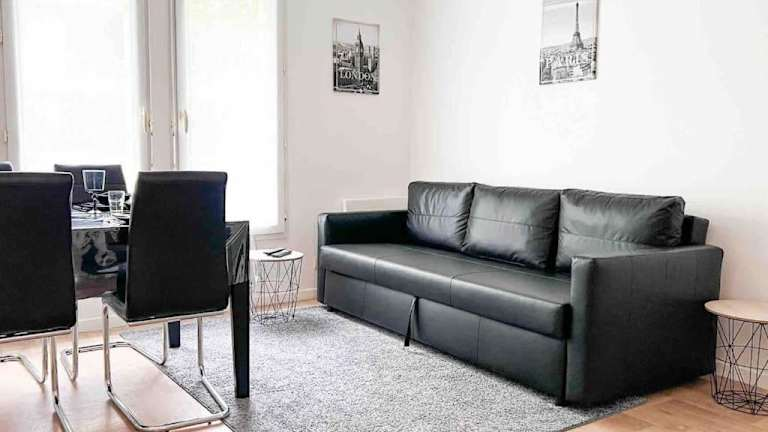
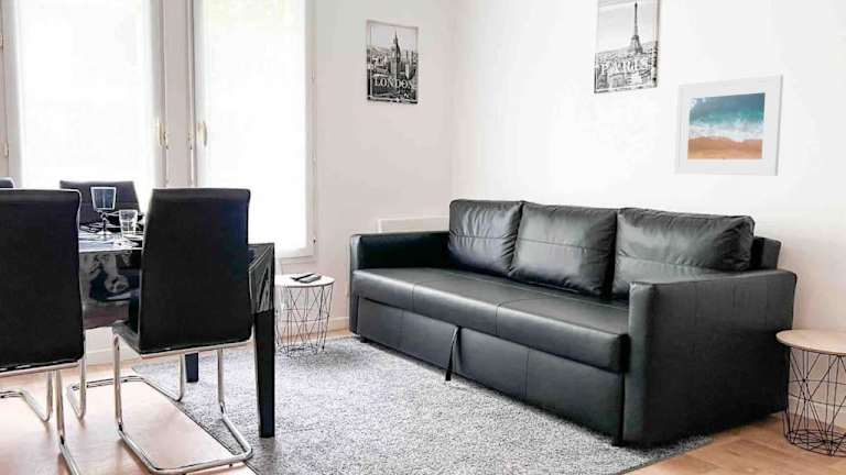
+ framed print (725, 126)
